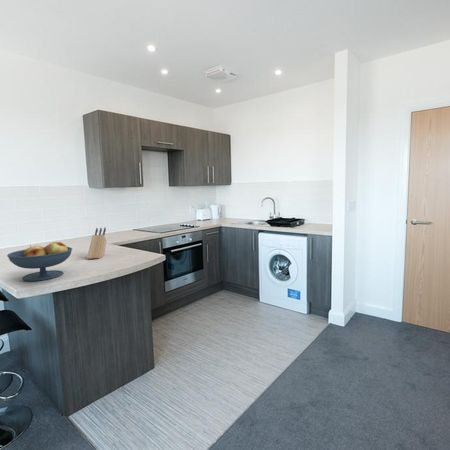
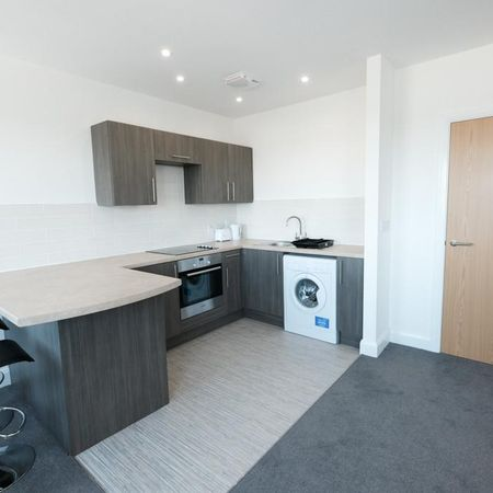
- knife block (97, 242)
- fruit bowl (41, 259)
